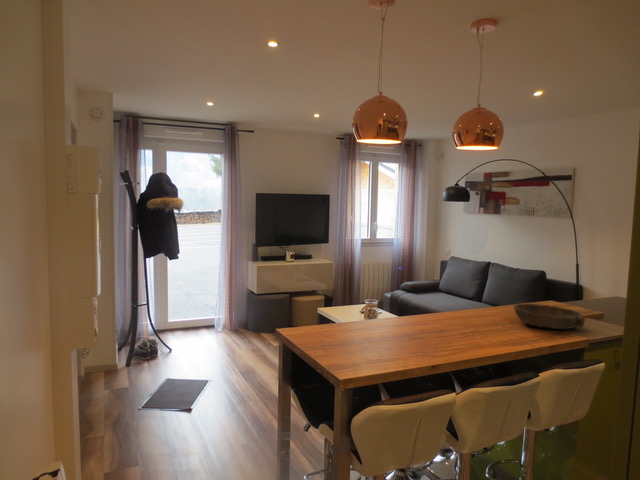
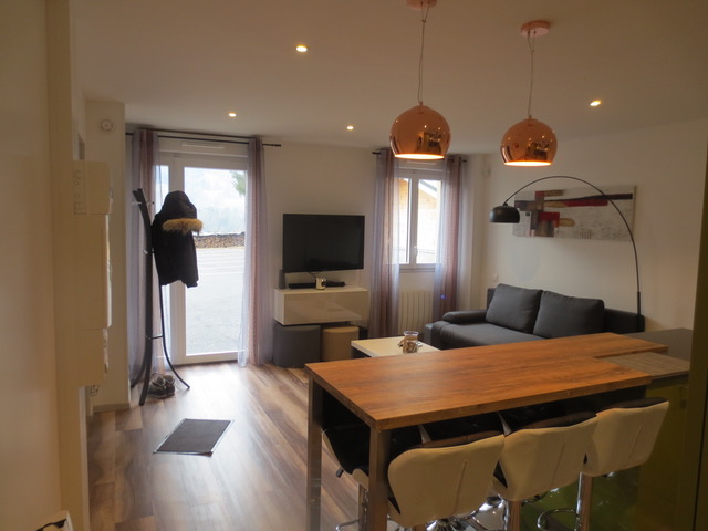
- bowl (547, 317)
